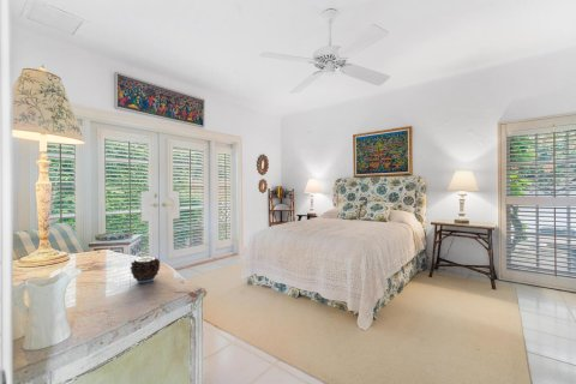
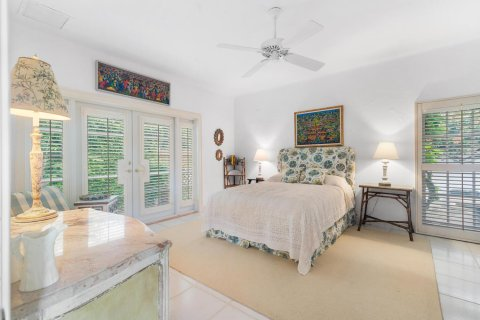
- candle (145, 266)
